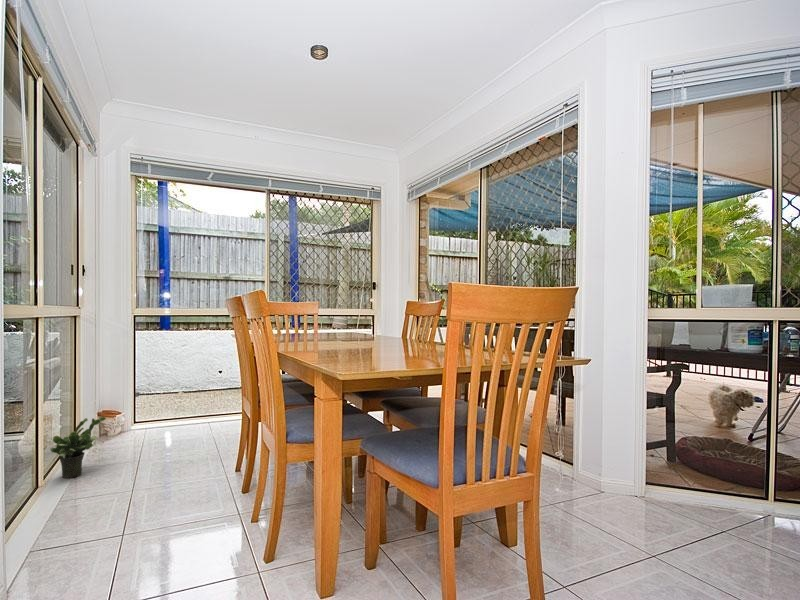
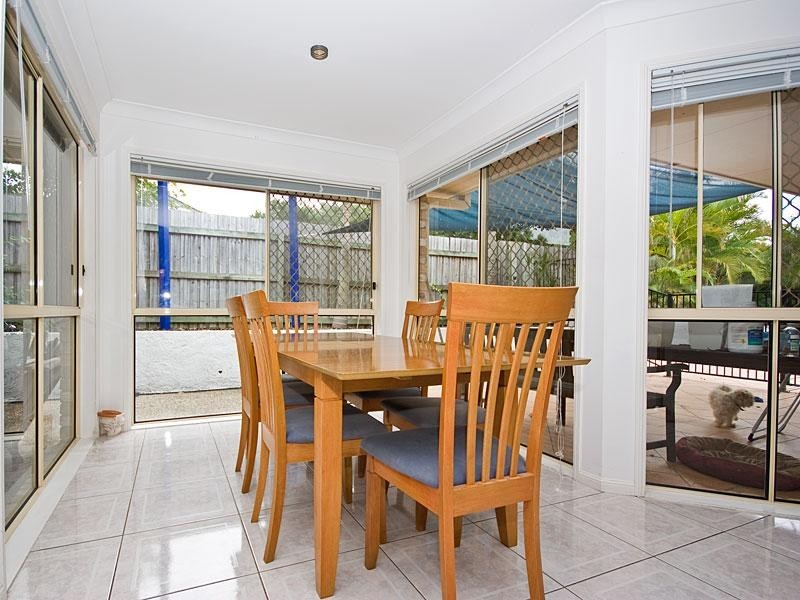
- potted plant (80, 444)
